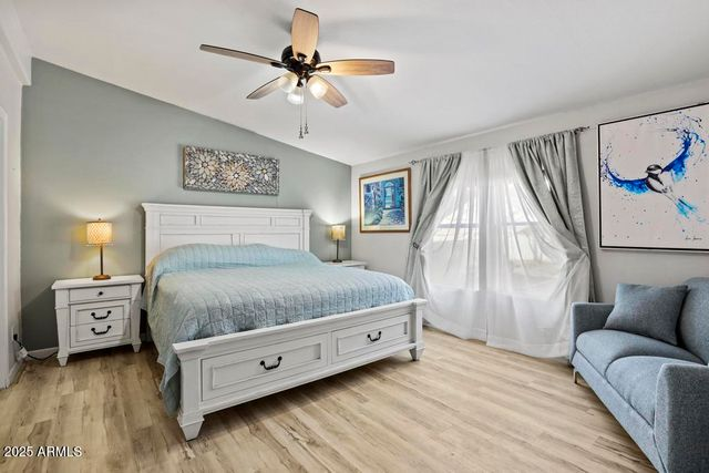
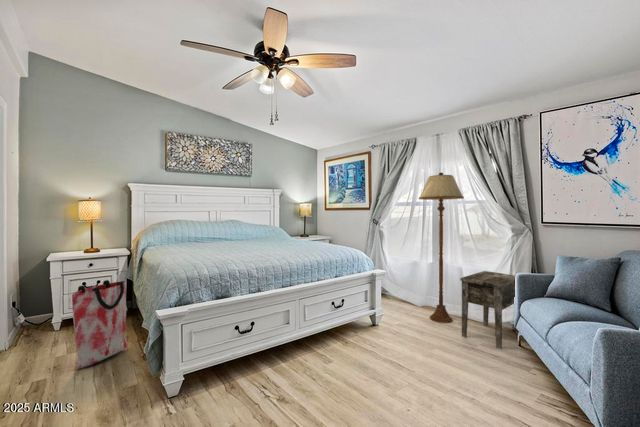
+ bag (101, 321)
+ side table (491, 306)
+ floor lamp (440, 245)
